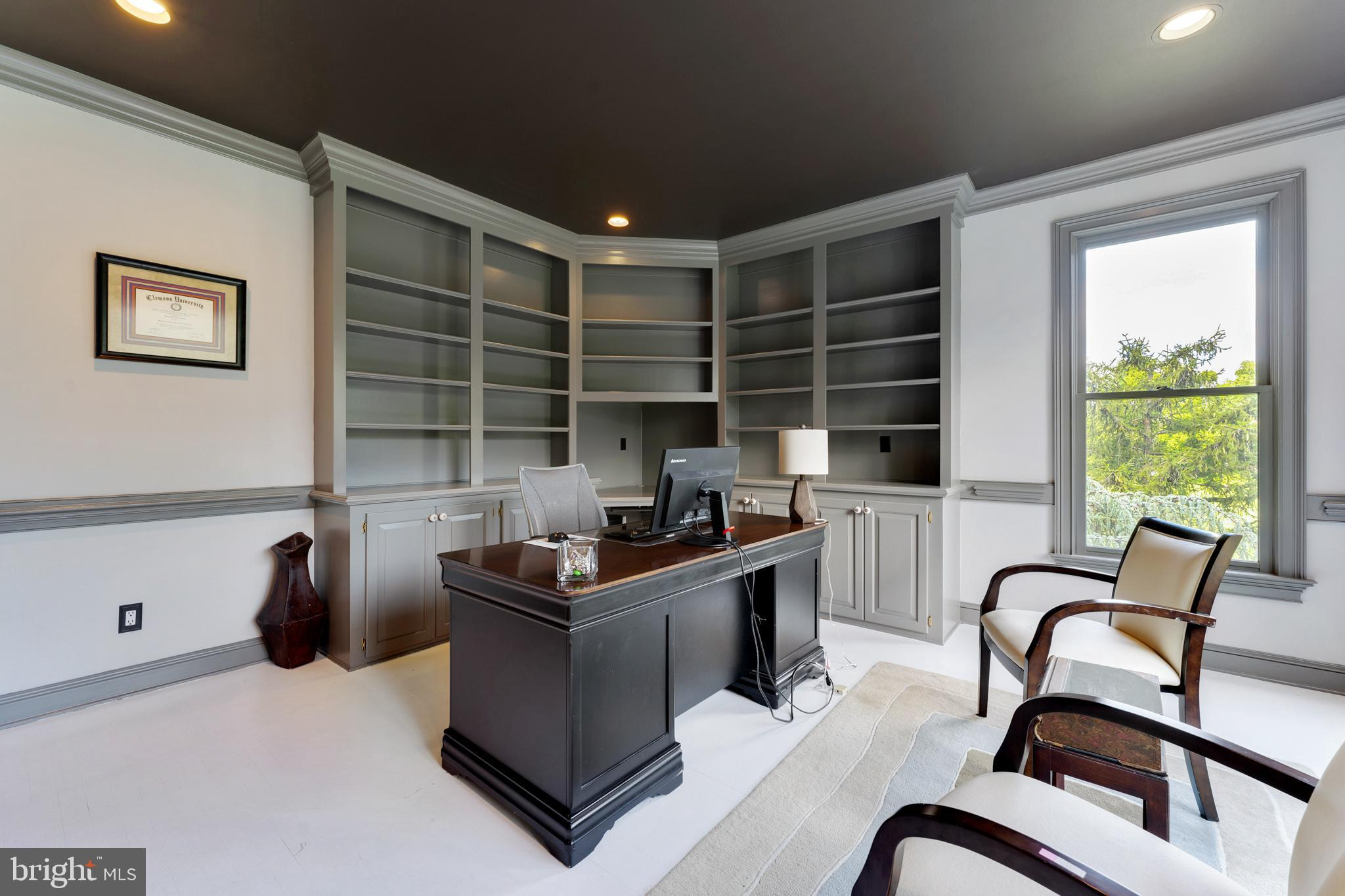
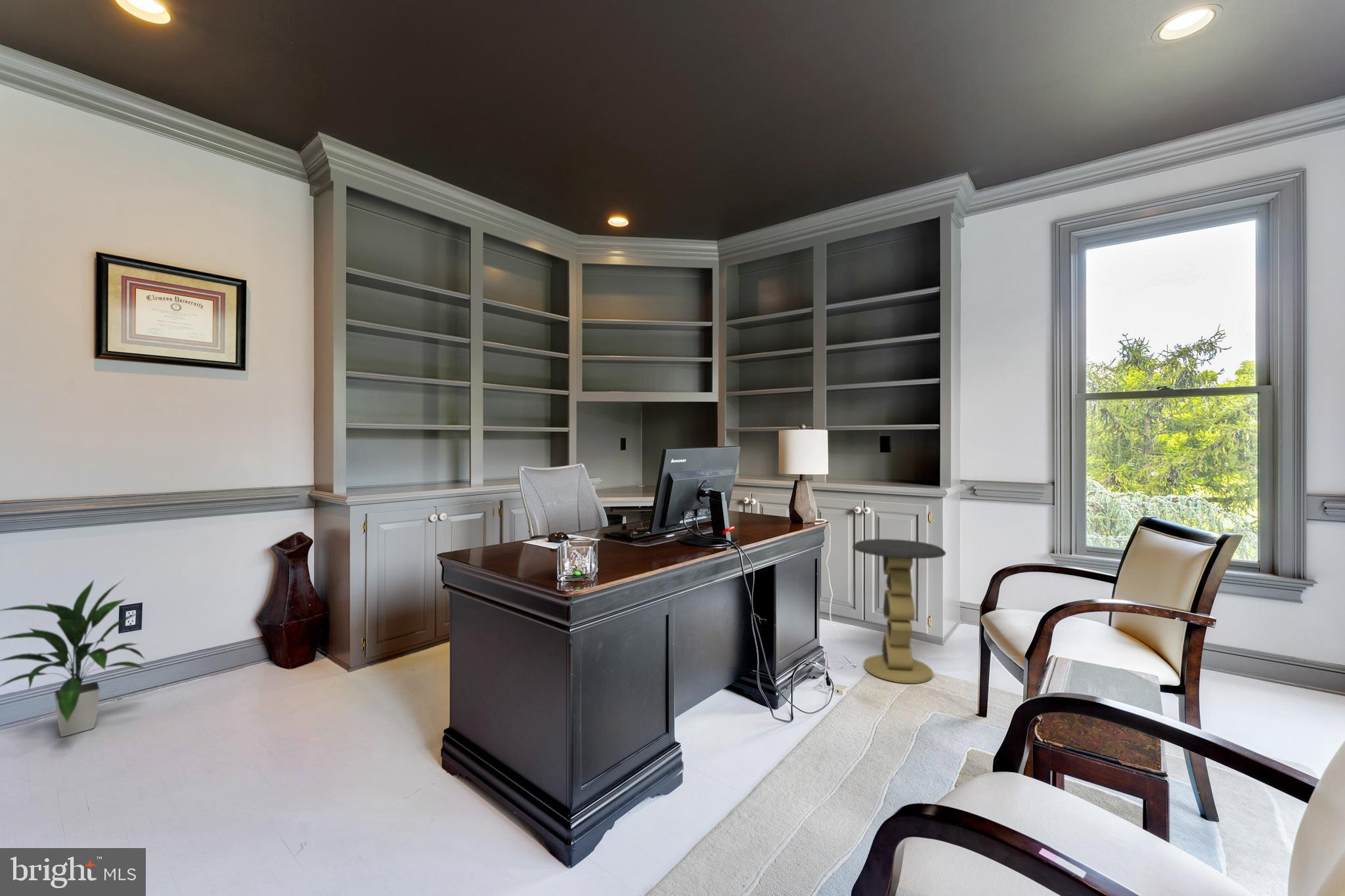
+ indoor plant (73, 657)
+ side table (897, 607)
